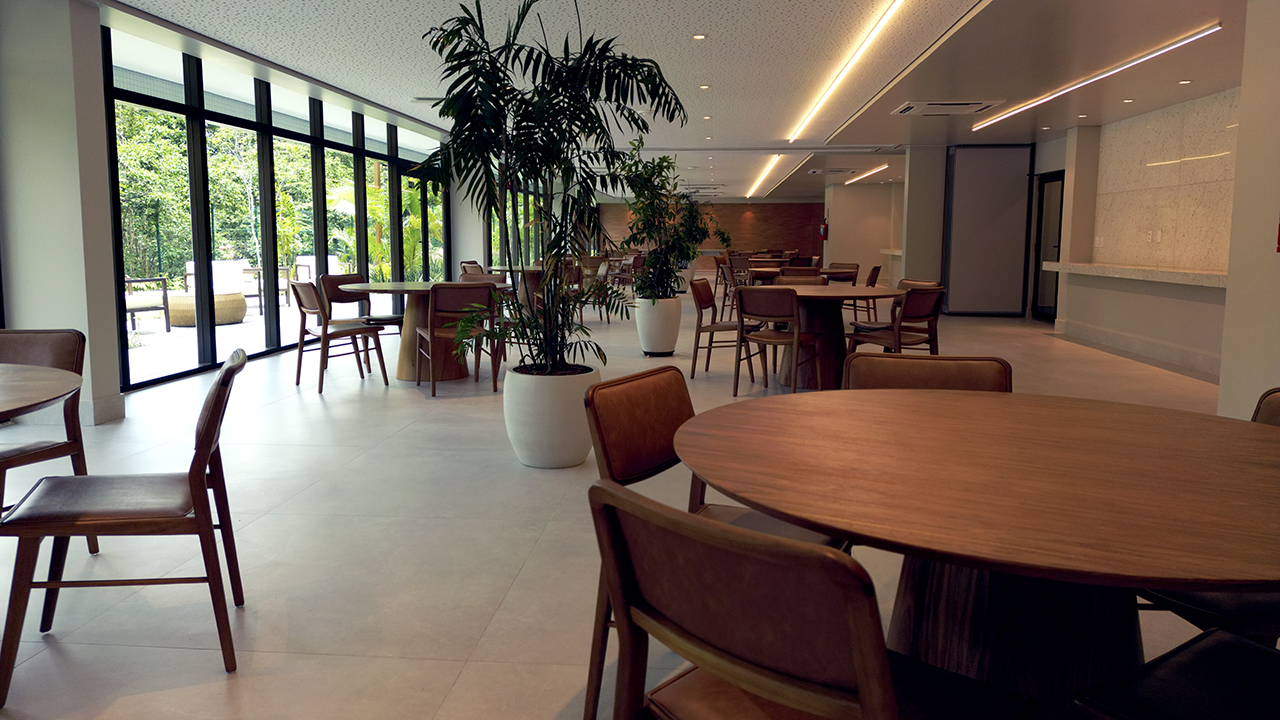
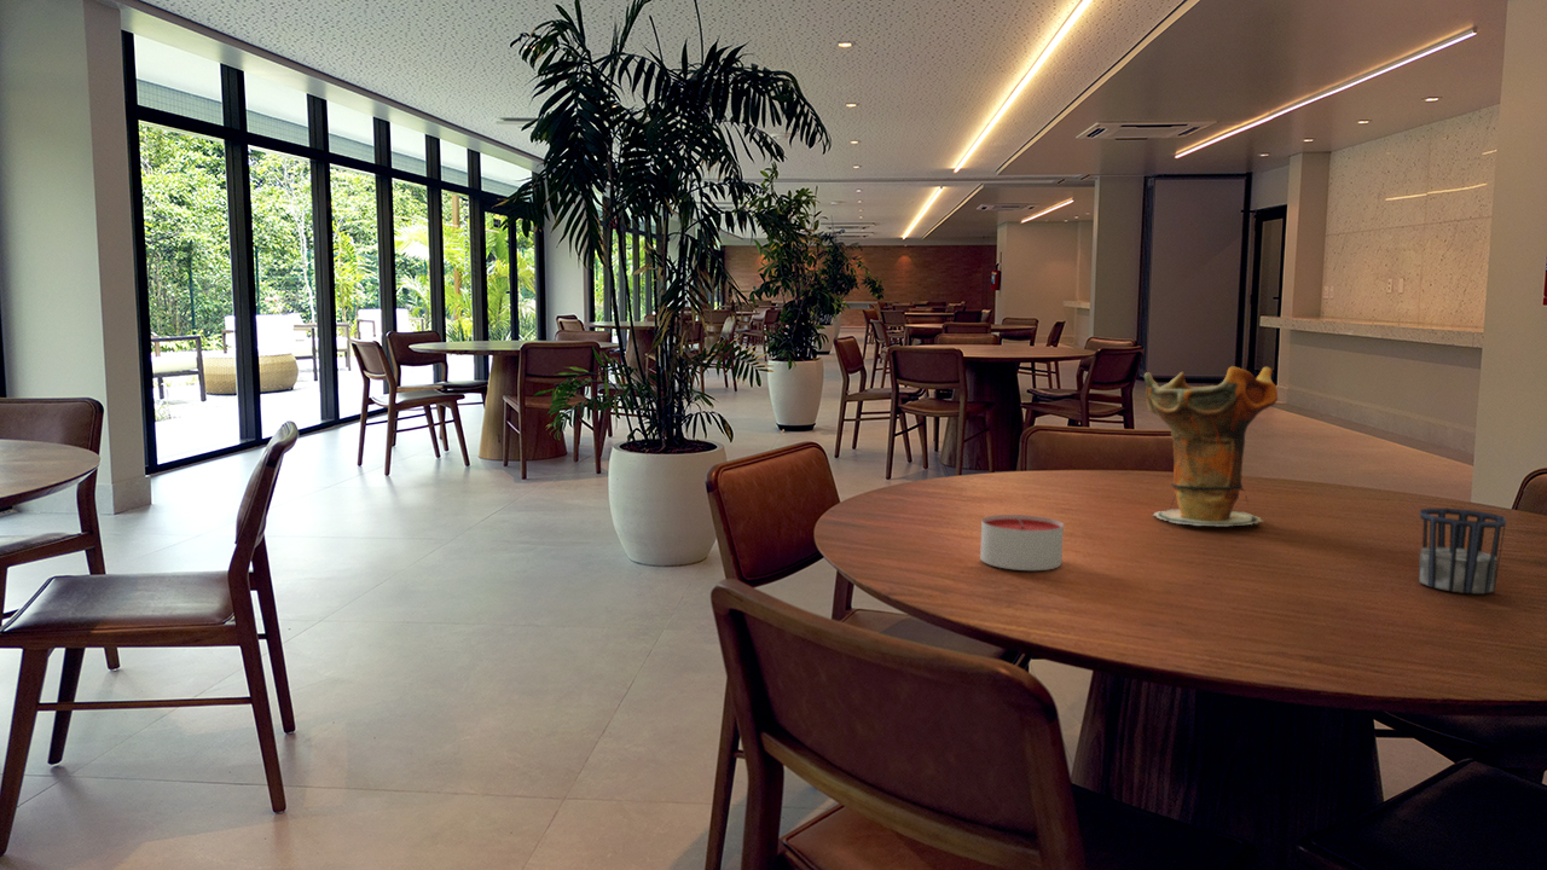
+ decorative vase (1205, 441)
+ candle (1021, 540)
+ cup (1459, 550)
